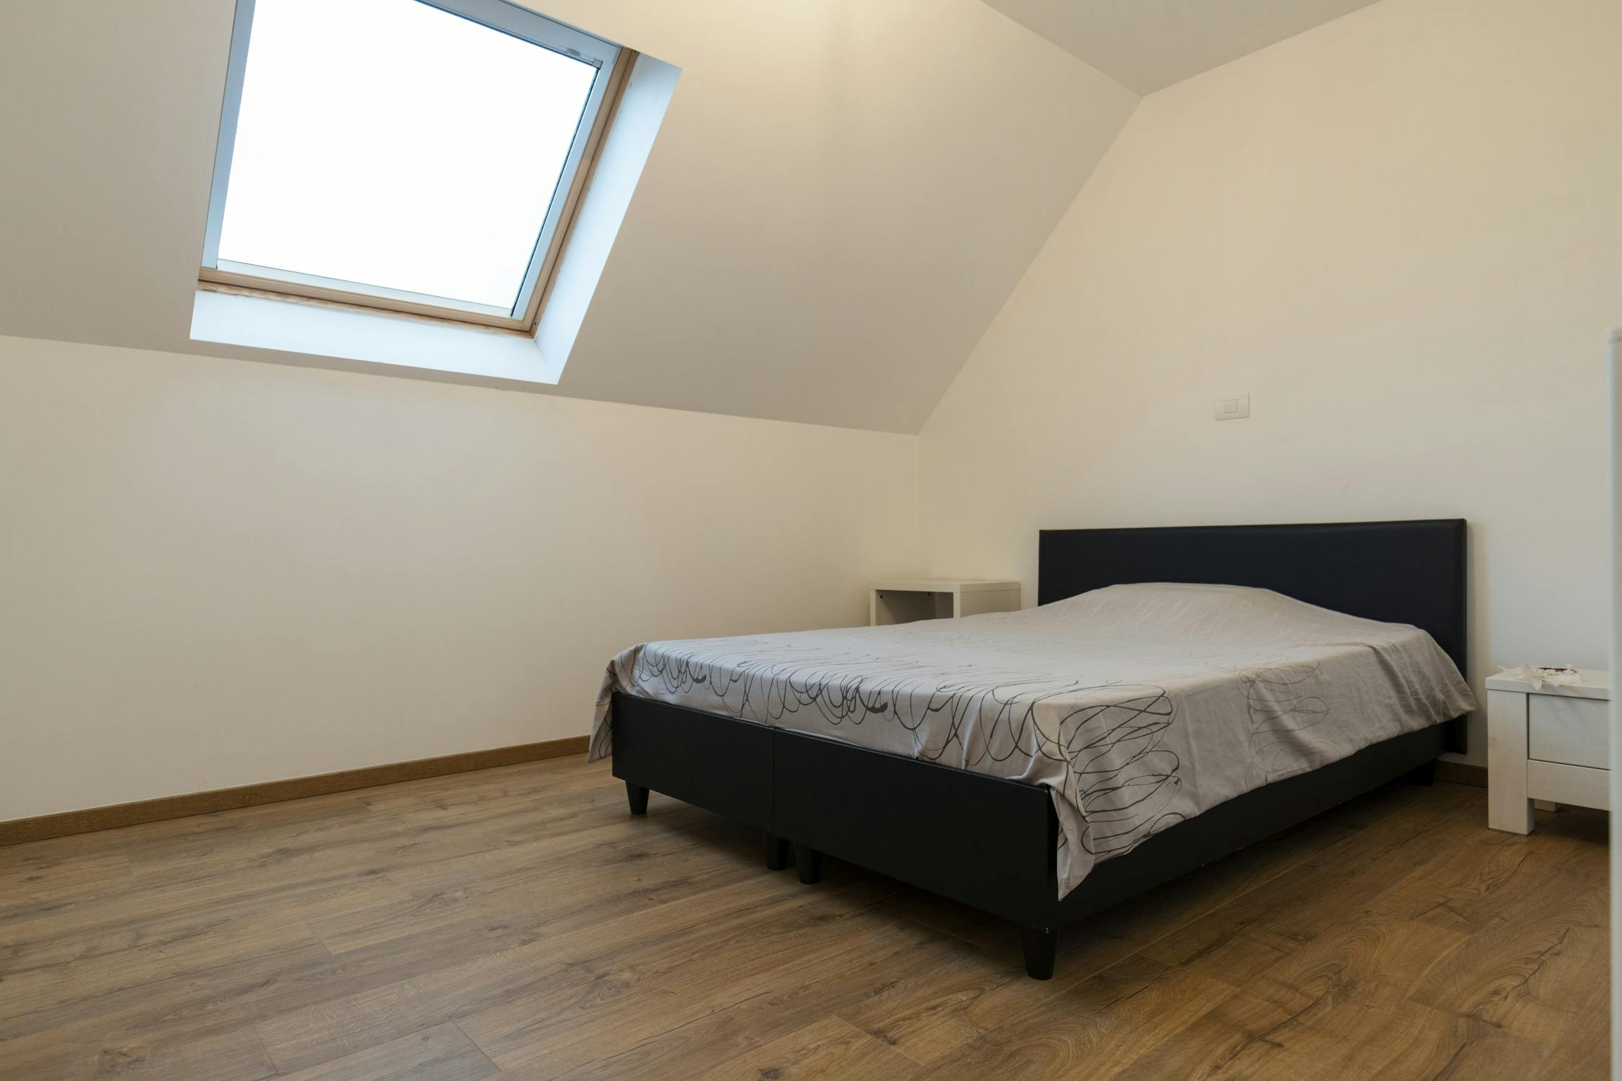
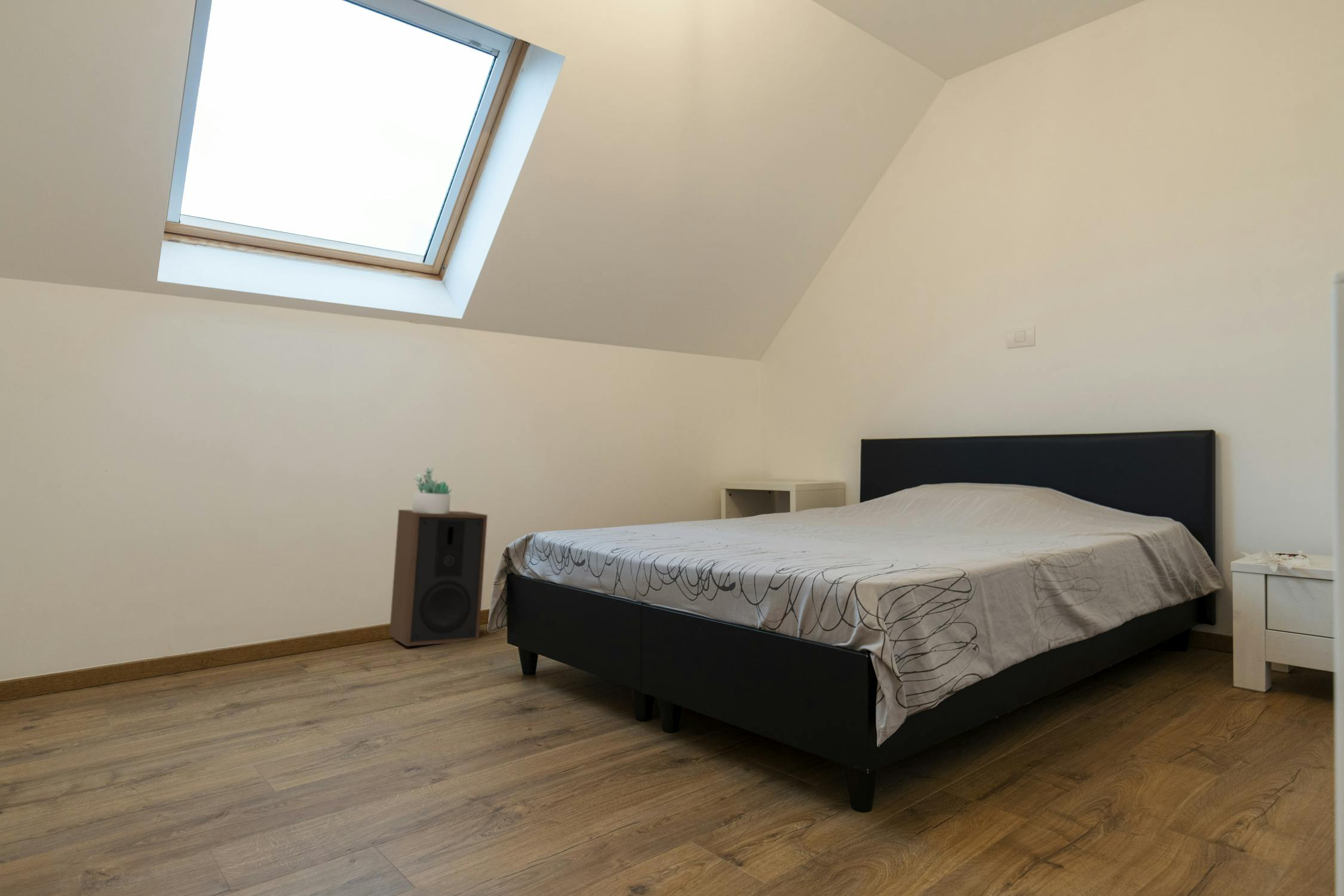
+ speaker (438, 575)
+ succulent plant (433, 489)
